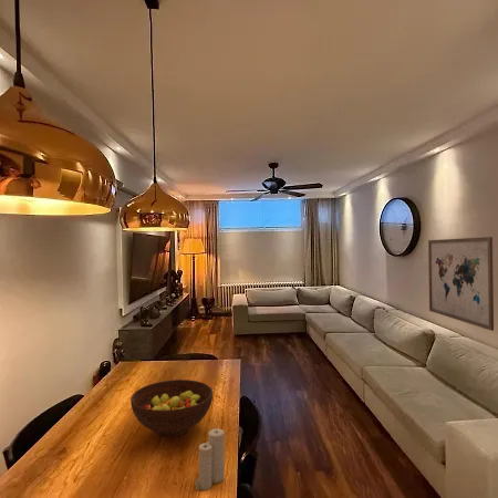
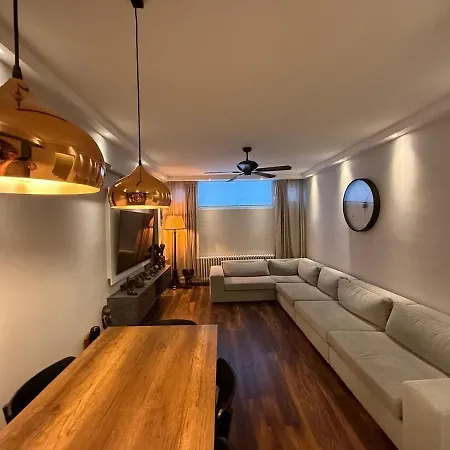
- candle (210, 453)
- fruit bowl (173, 412)
- wall art (456, 279)
